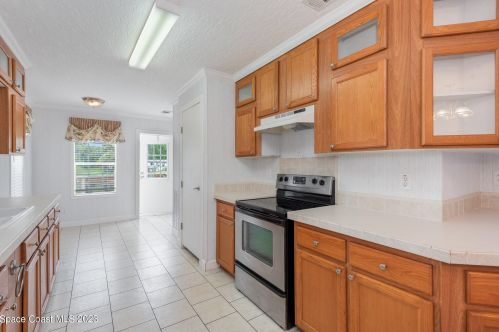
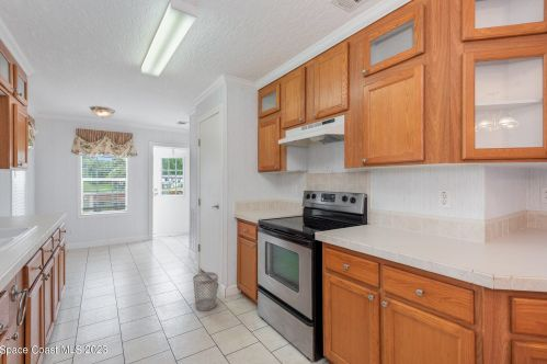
+ wastebasket (206, 291)
